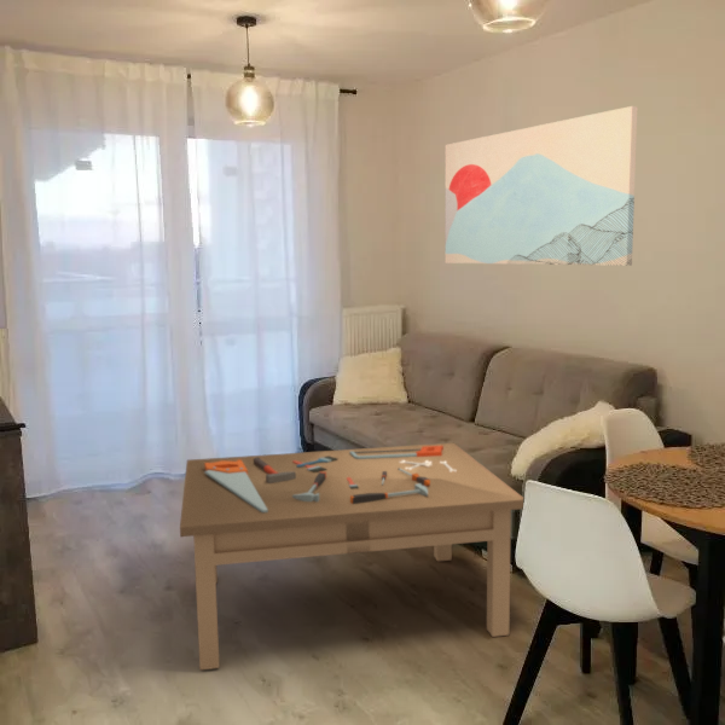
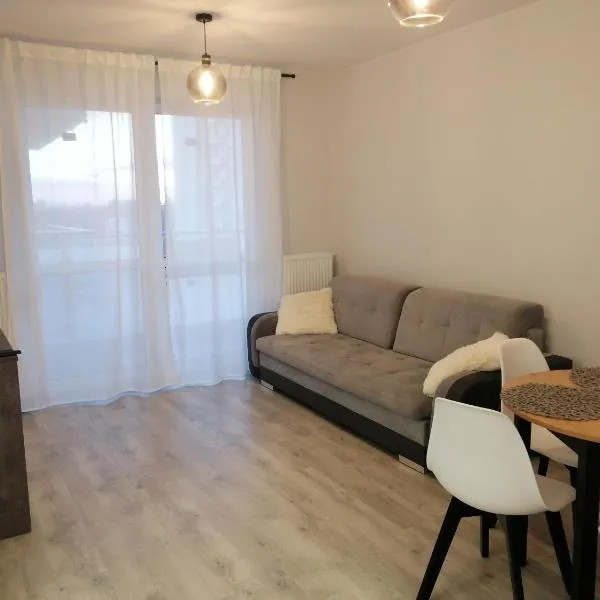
- coffee table (341, 538)
- wall art (526, 197)
